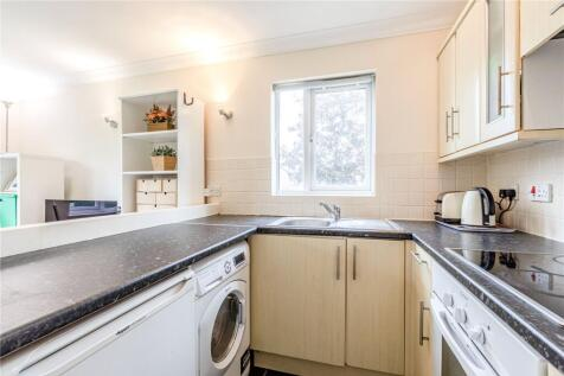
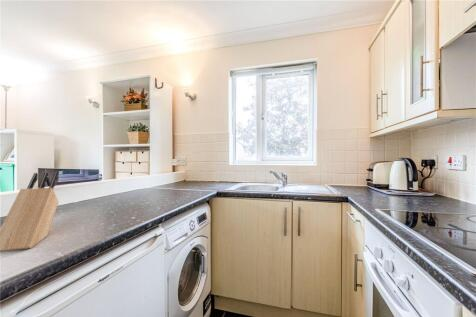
+ knife block (32, 205)
